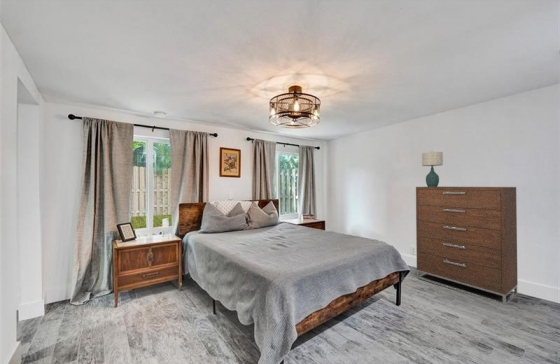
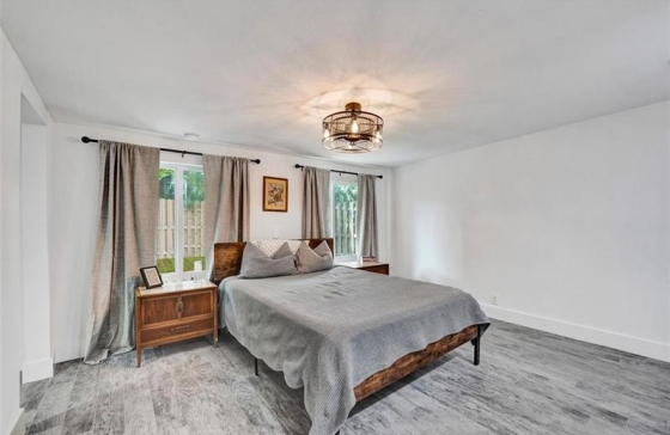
- dresser (462, 236)
- table lamp (432, 169)
